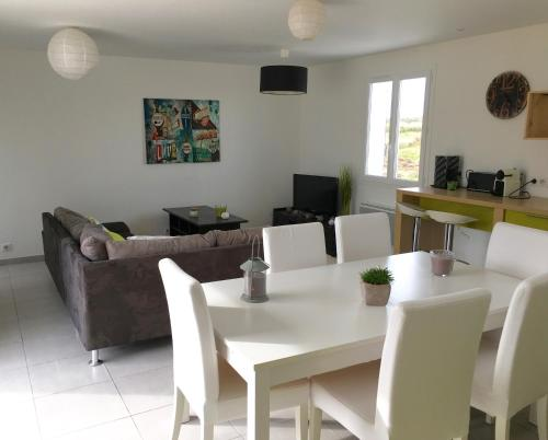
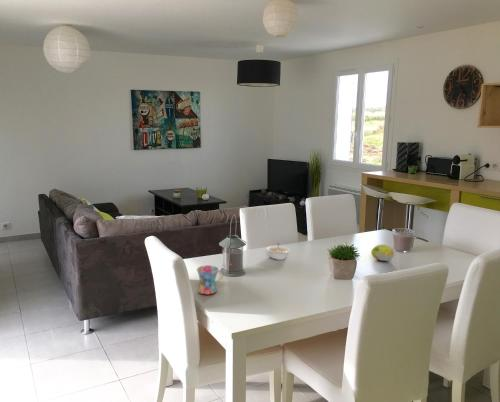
+ legume (277, 252)
+ fruit (382, 252)
+ mug (210, 280)
